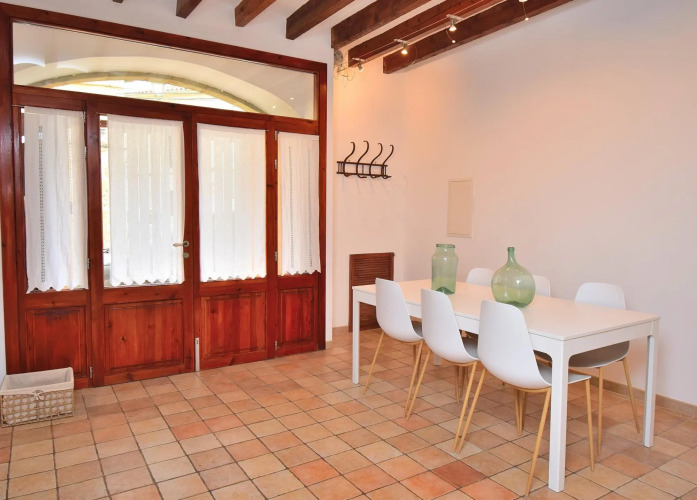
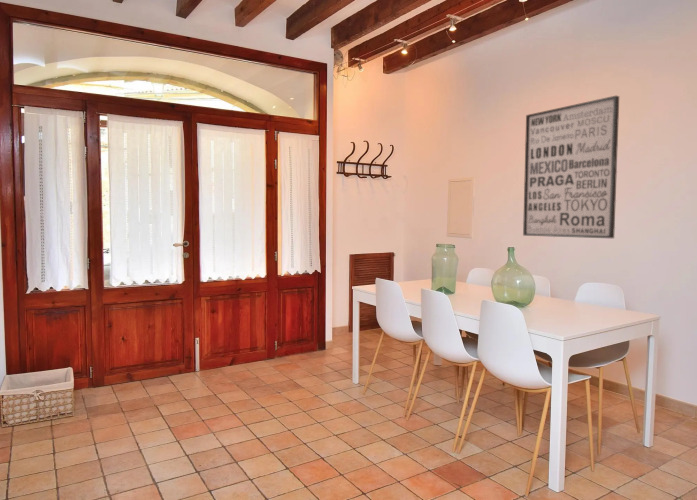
+ wall art (566, 172)
